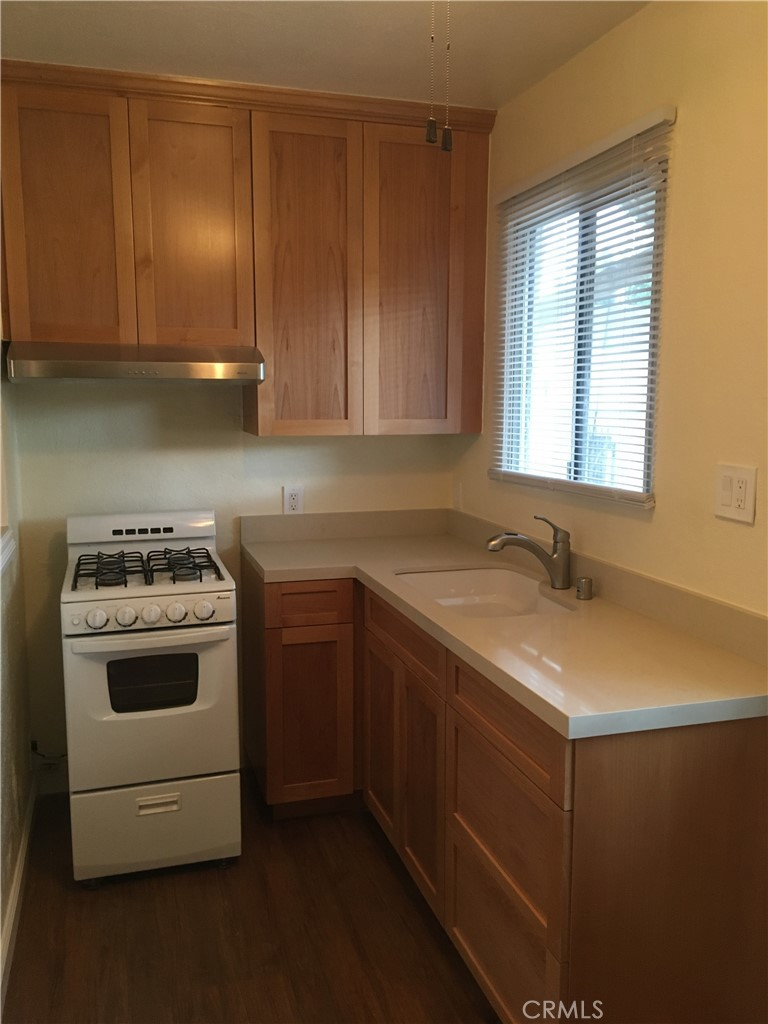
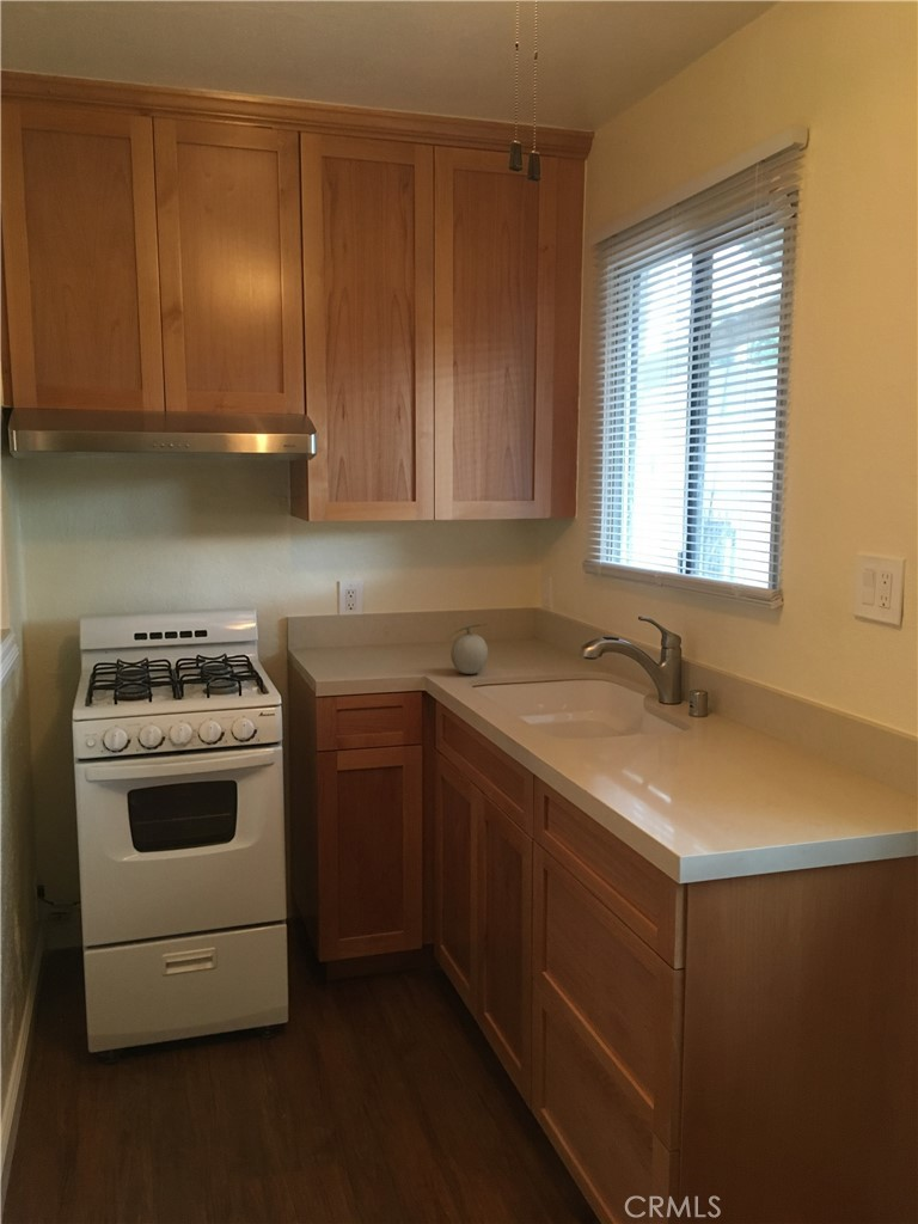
+ fruit (467, 647)
